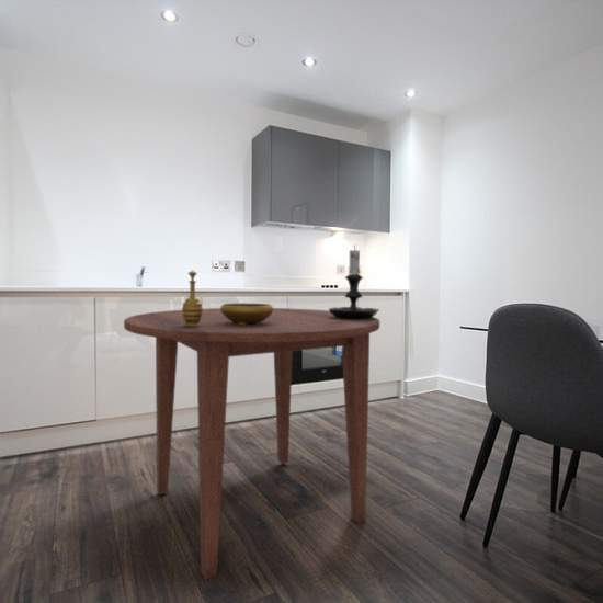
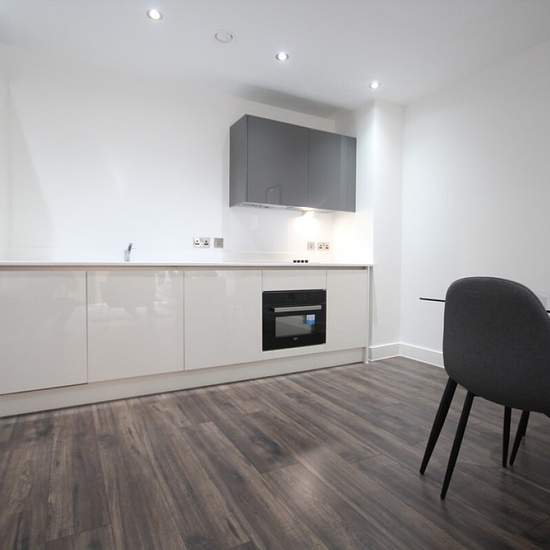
- dining table (276, 412)
- candle holder (353, 281)
- decorative bowl (228, 304)
